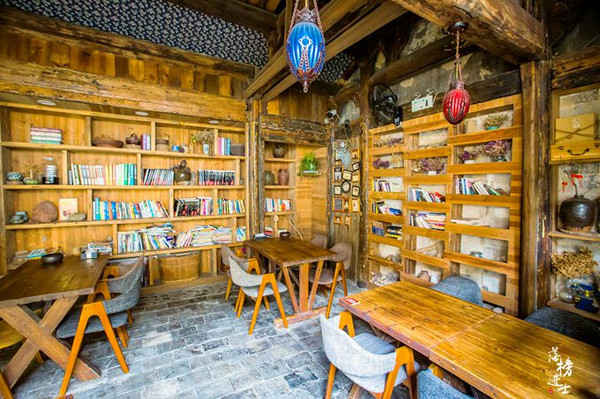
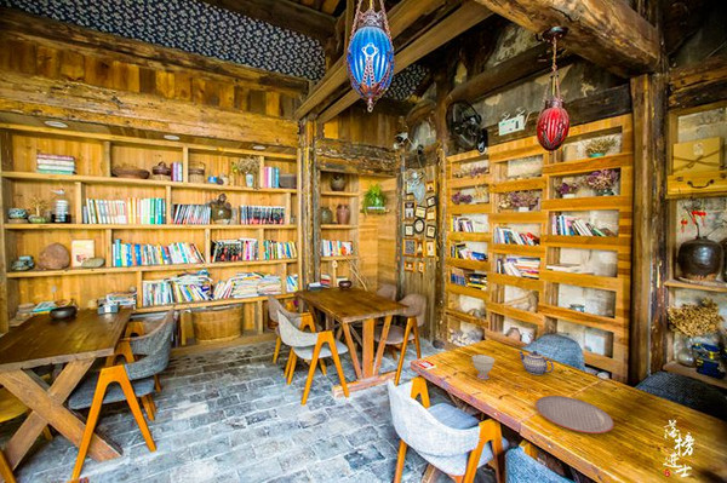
+ teacup (481, 367)
+ plate (572, 414)
+ teapot (534, 361)
